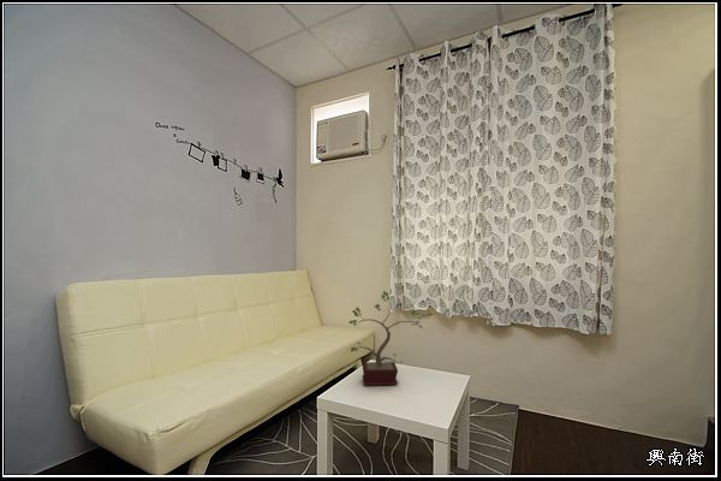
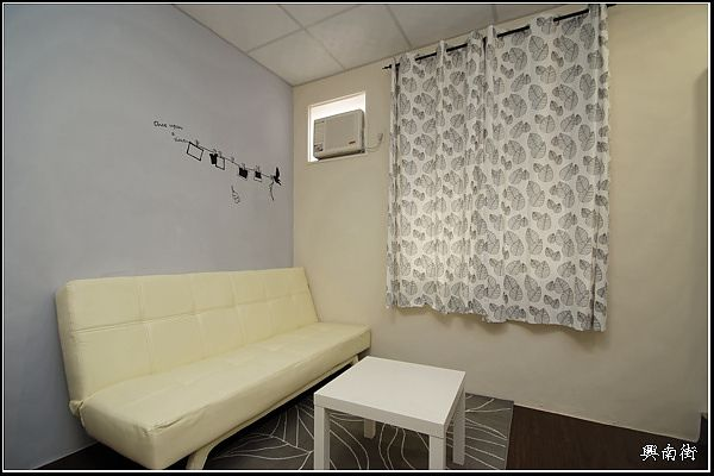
- potted plant (389, 338)
